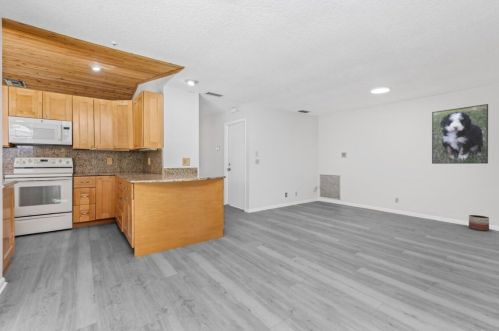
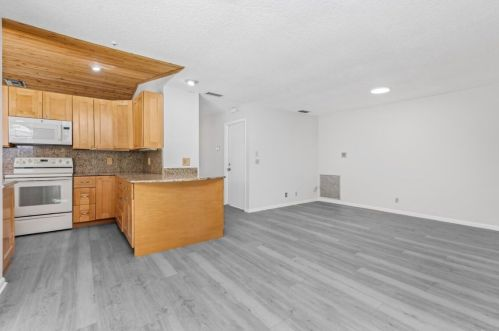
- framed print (458, 136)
- planter (478, 222)
